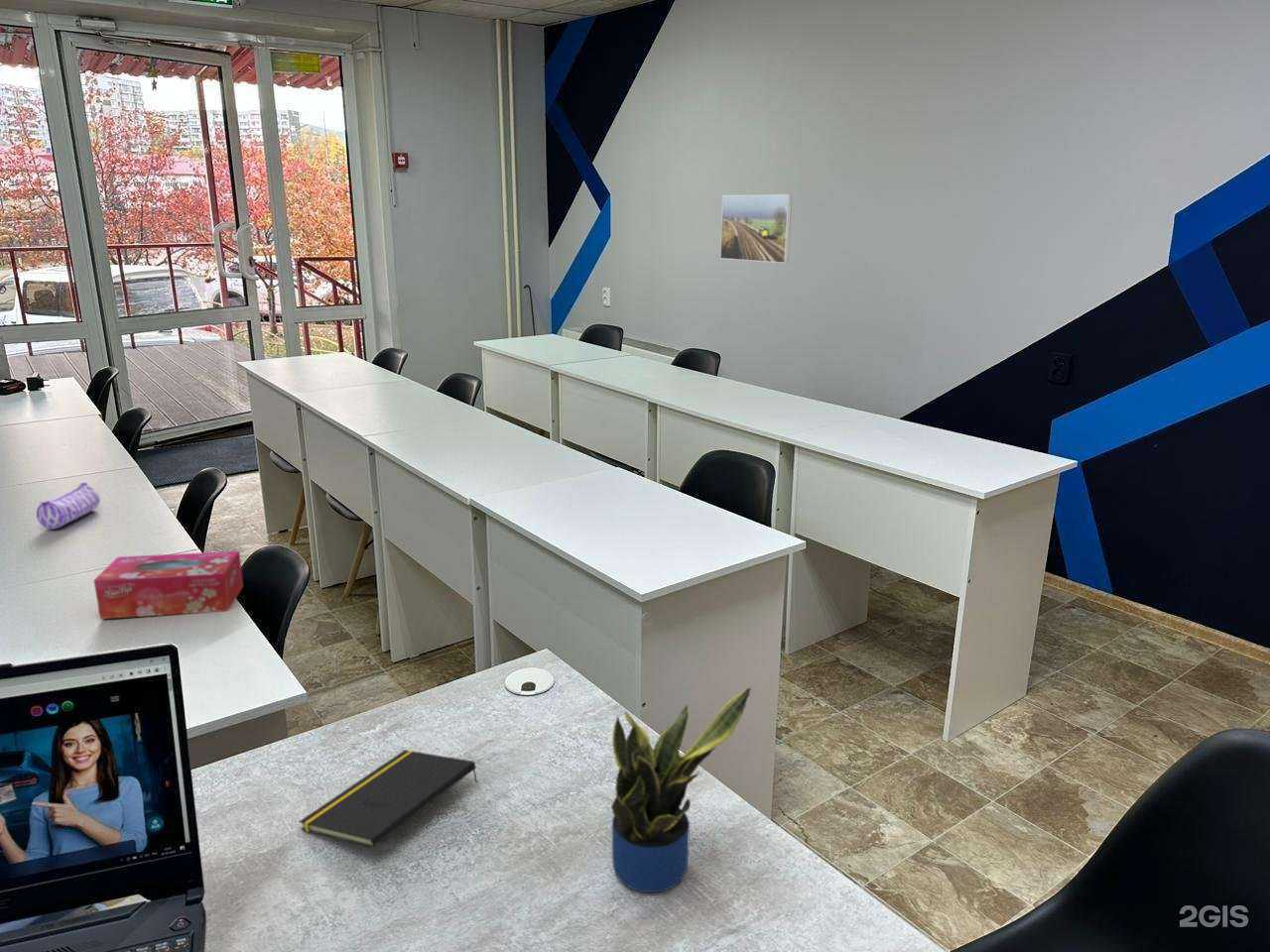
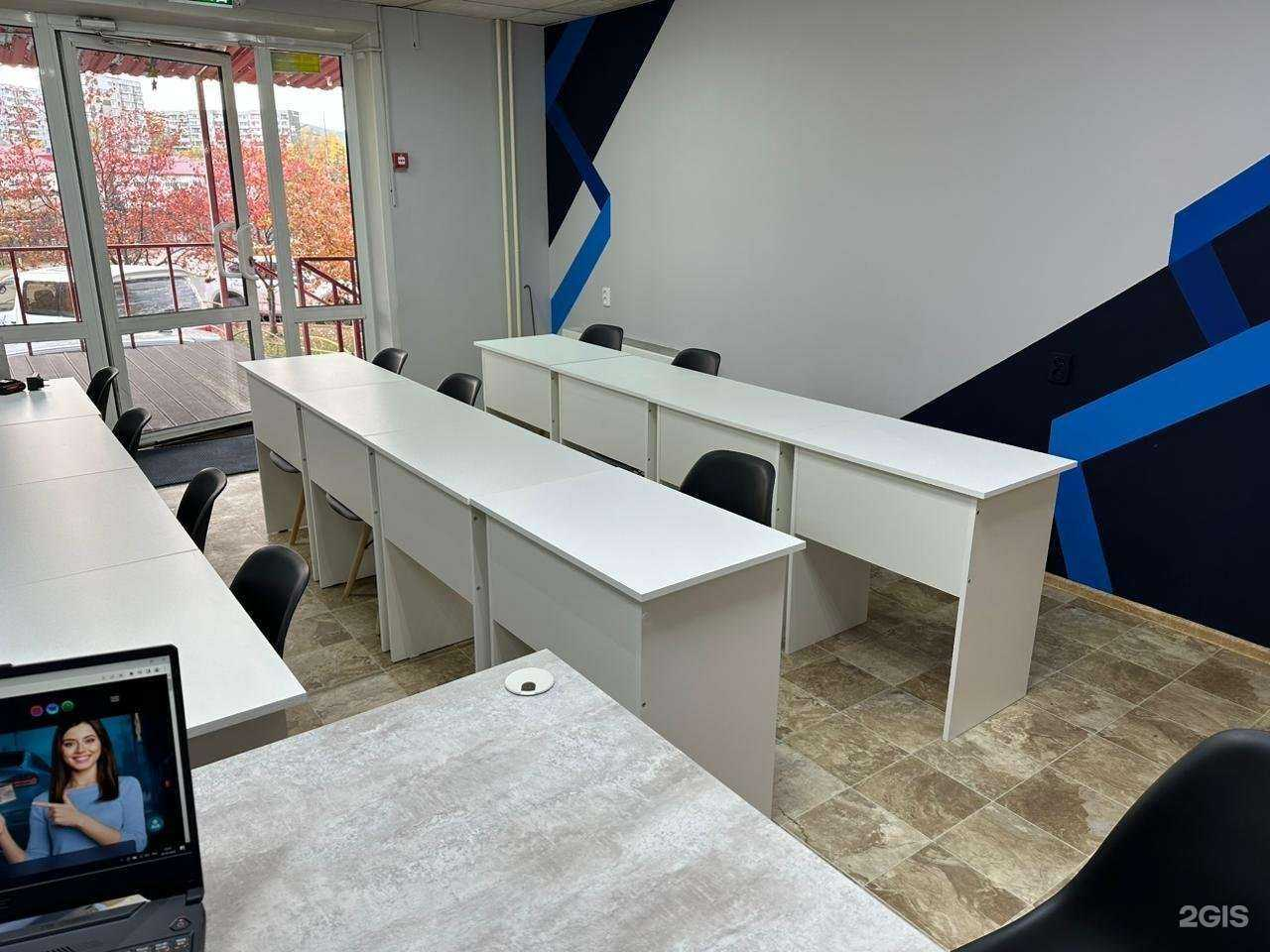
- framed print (754, 228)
- pencil case (68, 505)
- tissue box (172, 583)
- potted plant (672, 773)
- notepad (390, 794)
